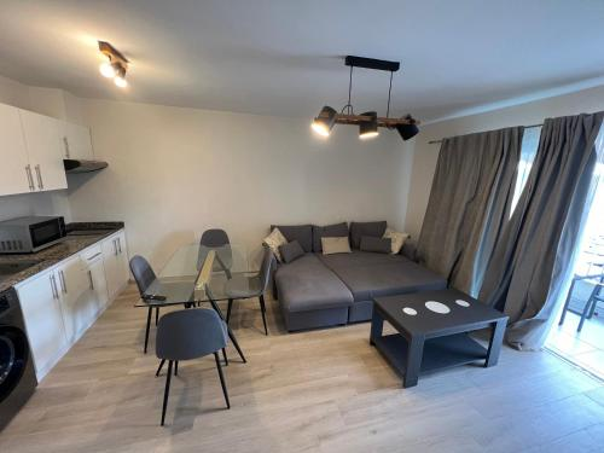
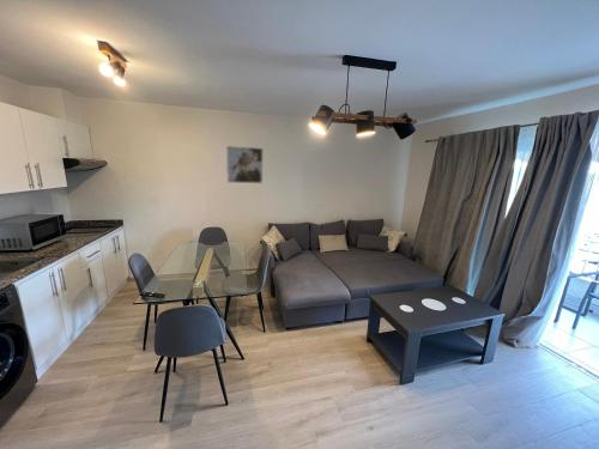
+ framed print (244, 165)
